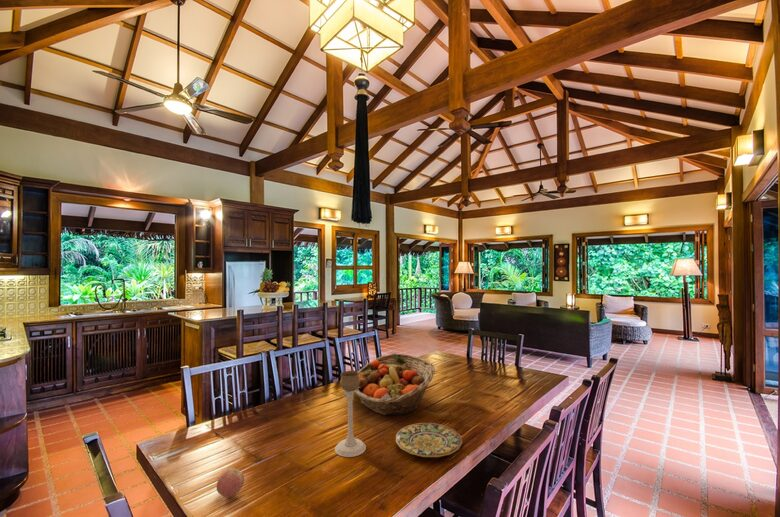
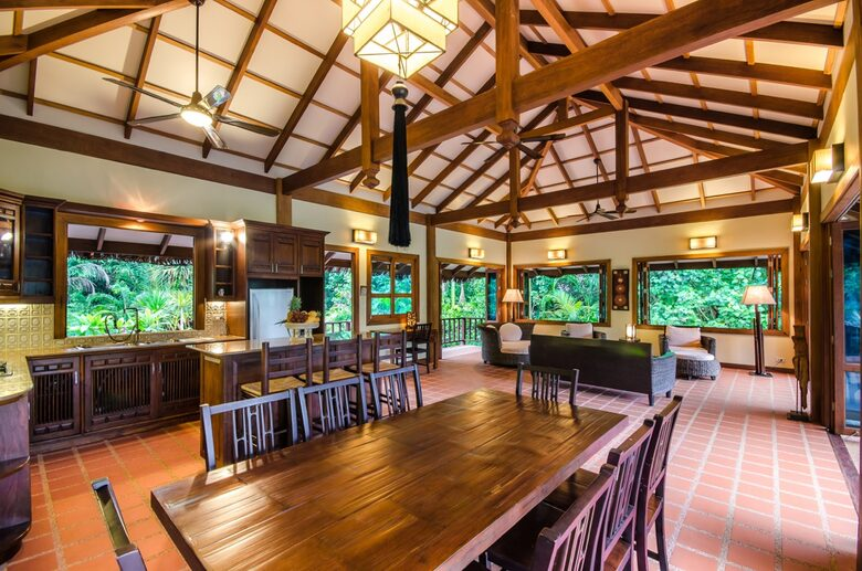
- plate (428, 441)
- fruit basket (392, 382)
- candle holder (350, 410)
- apple (230, 483)
